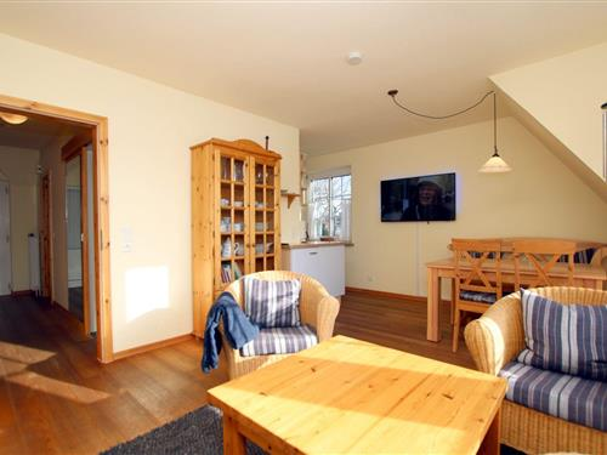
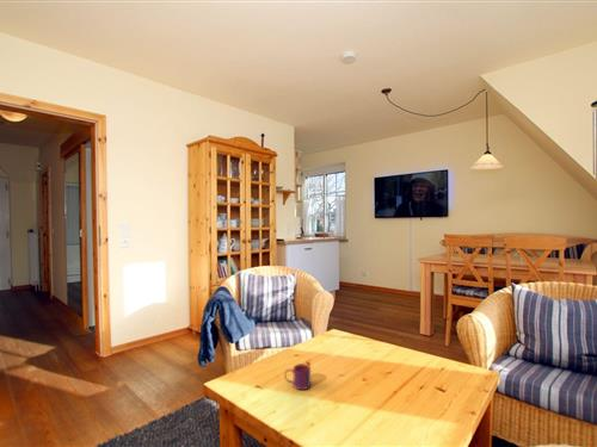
+ mug (297, 375)
